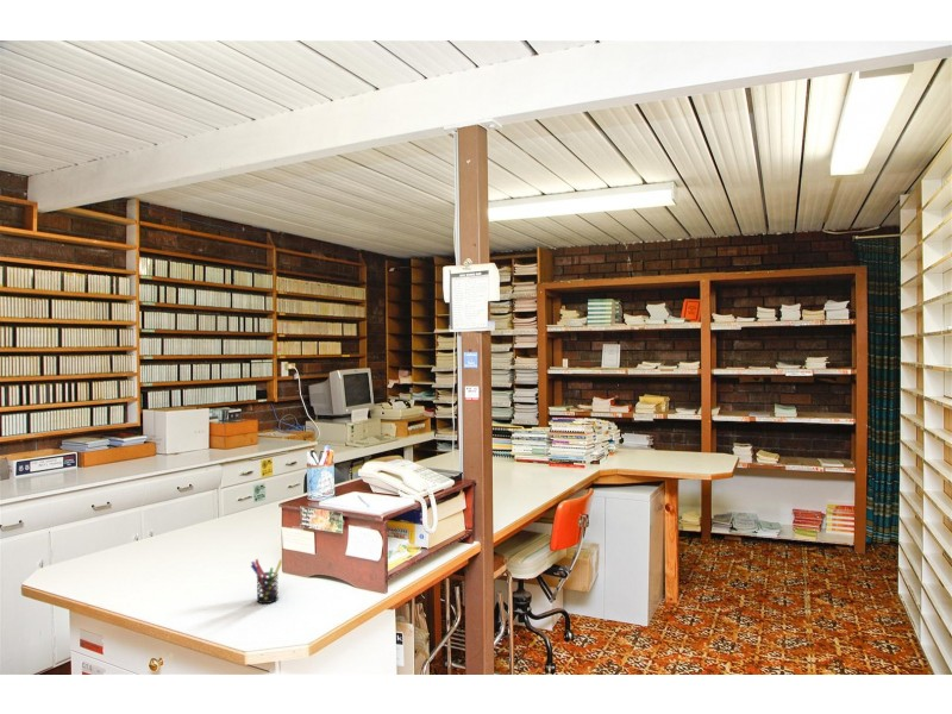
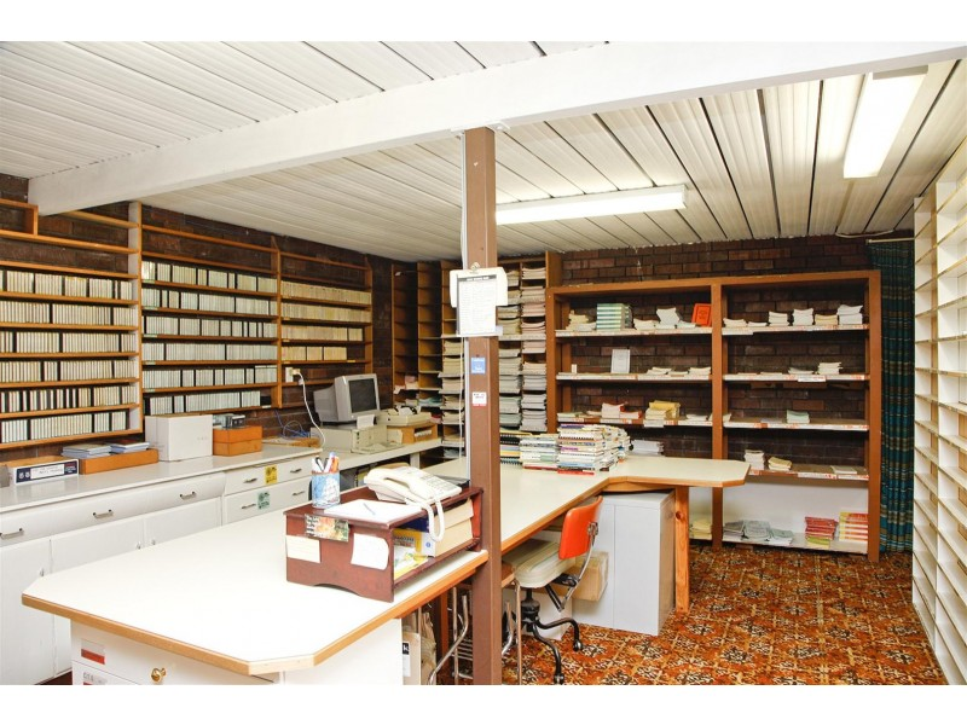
- pen holder (267, 578)
